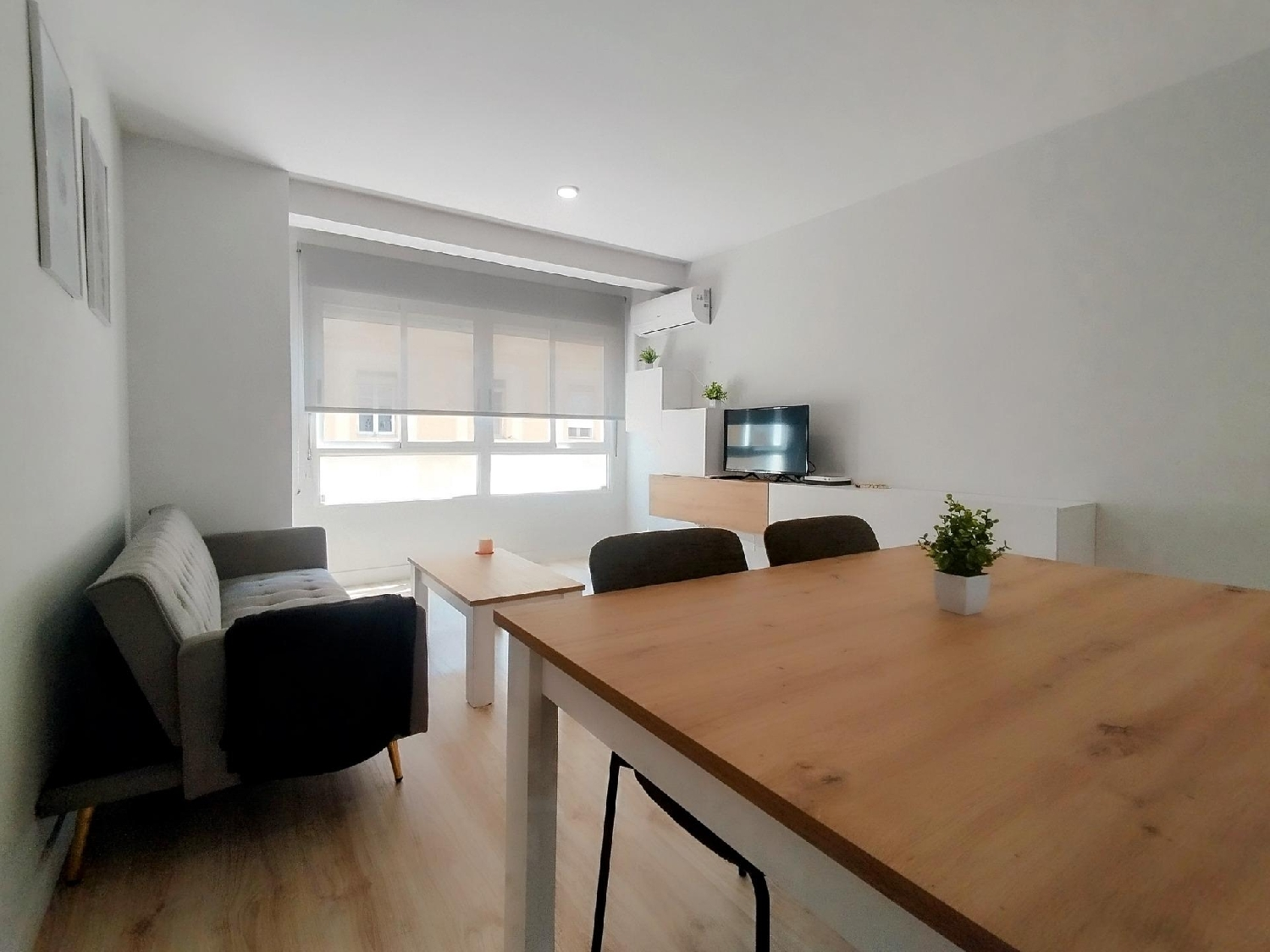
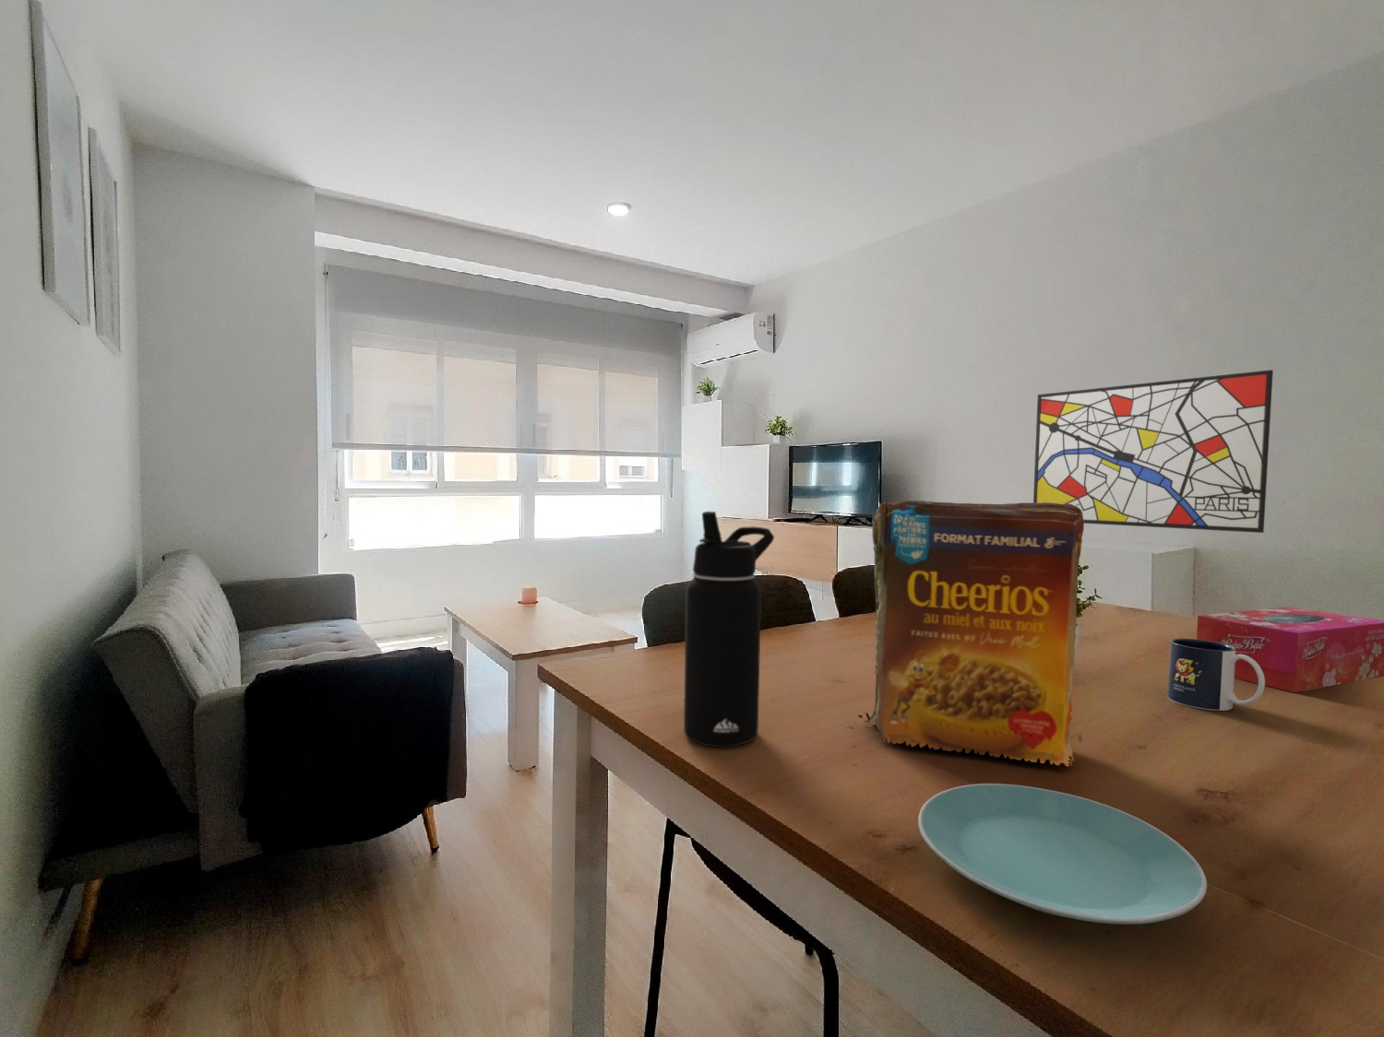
+ cereal box (968, 618)
+ plate (1049, 852)
+ mug (1215, 675)
+ water bottle (729, 621)
+ wall art (1137, 454)
+ tissue box (1290, 645)
